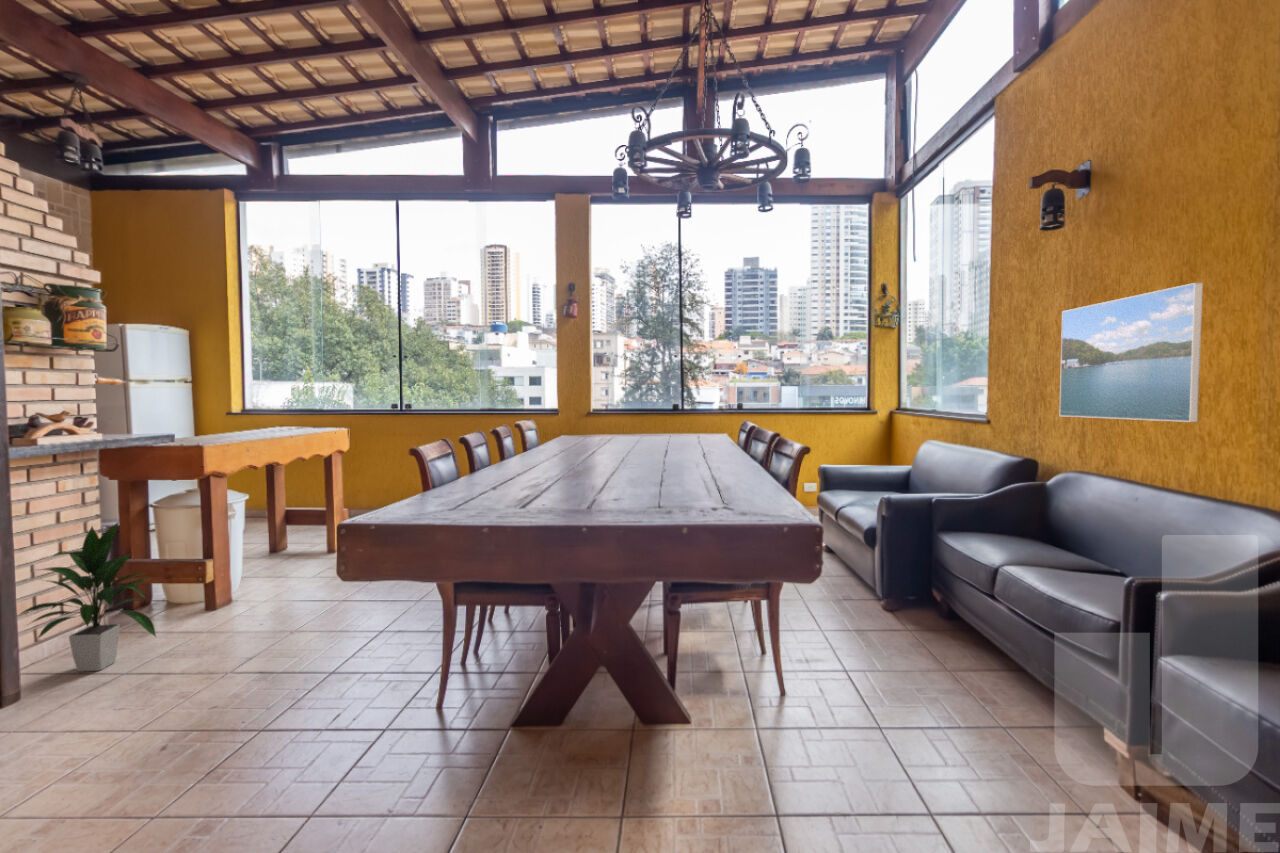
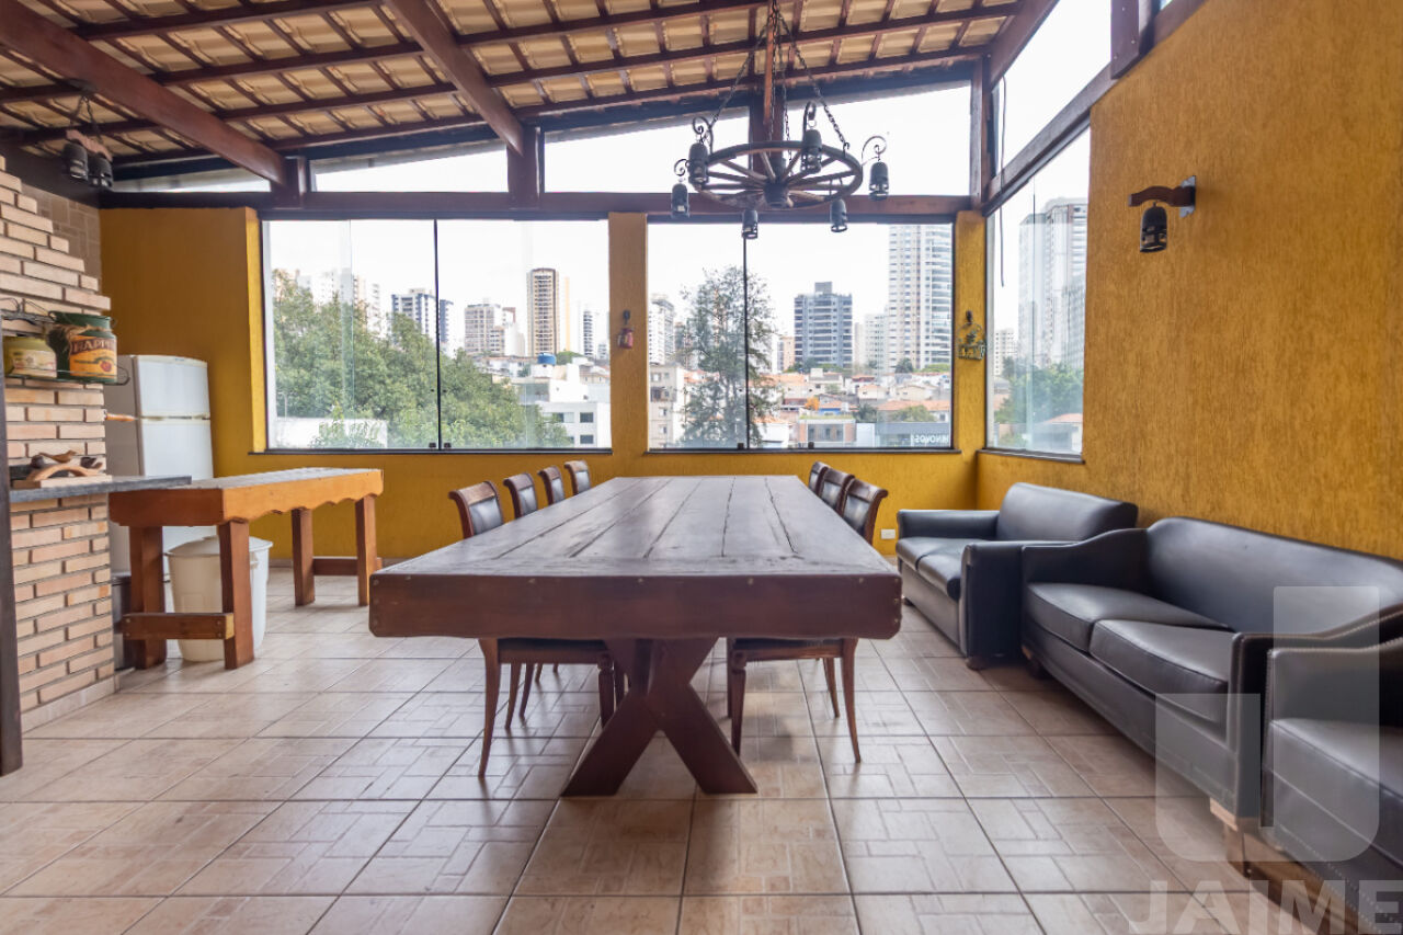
- indoor plant (96, 598)
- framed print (1120, 359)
